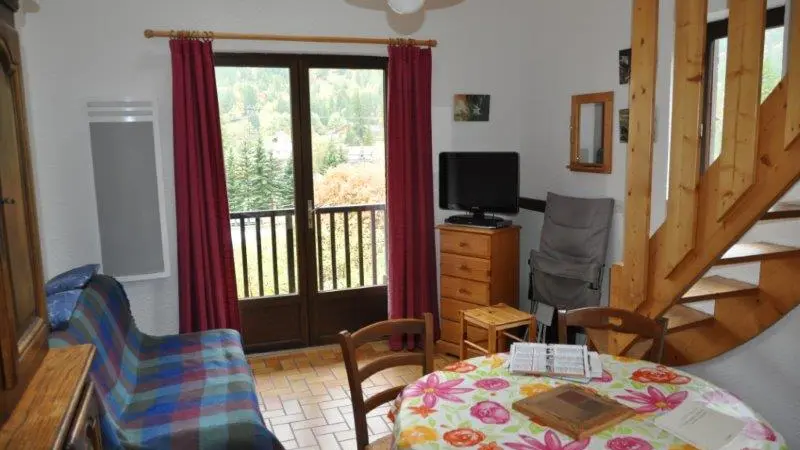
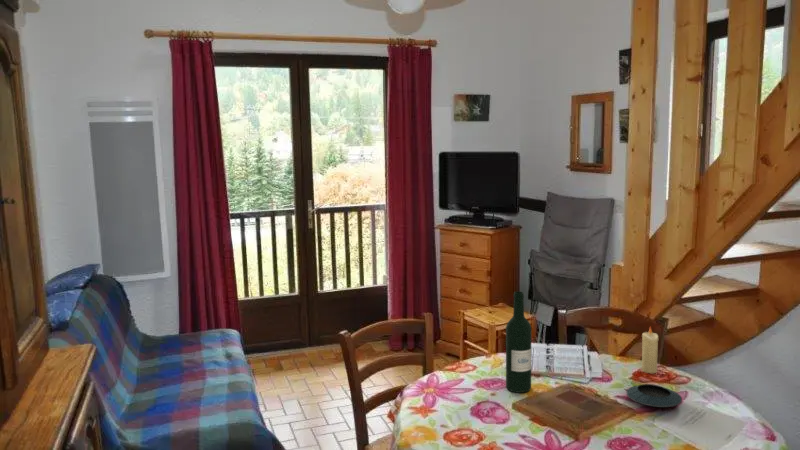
+ saucer (653, 394)
+ wine bottle (518, 340)
+ candle (650, 348)
